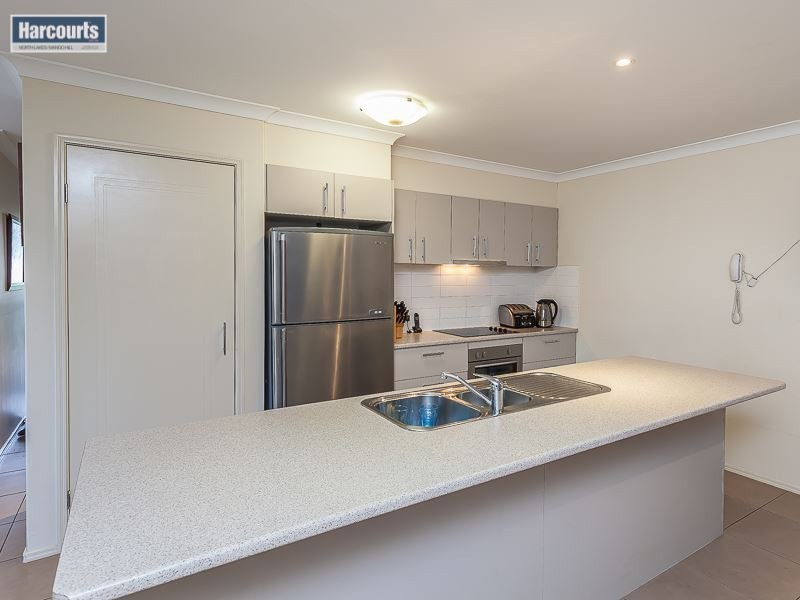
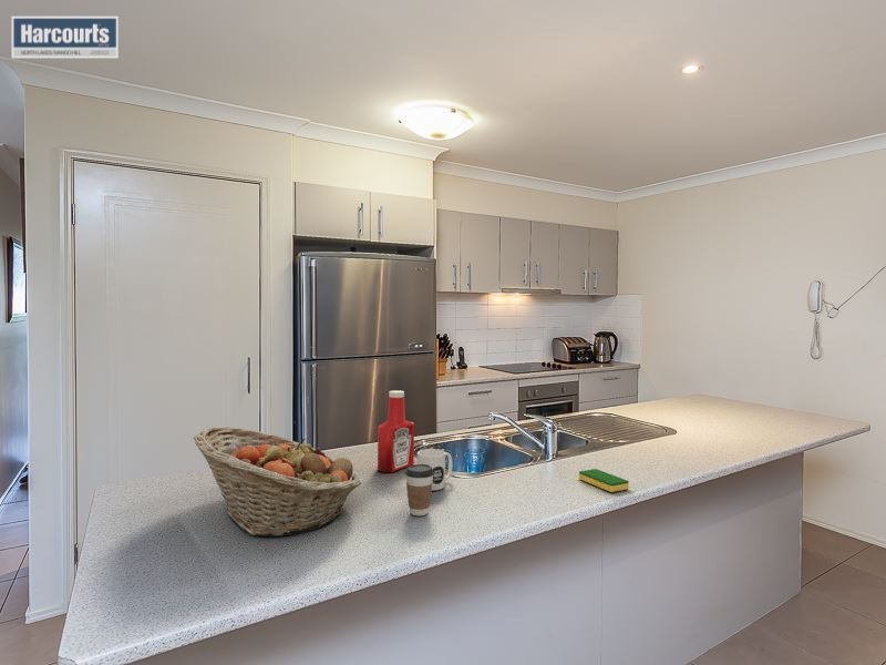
+ mug (435, 468)
+ soap bottle (395, 429)
+ dish sponge (602, 479)
+ fruit basket (278, 470)
+ coffee cup (419, 490)
